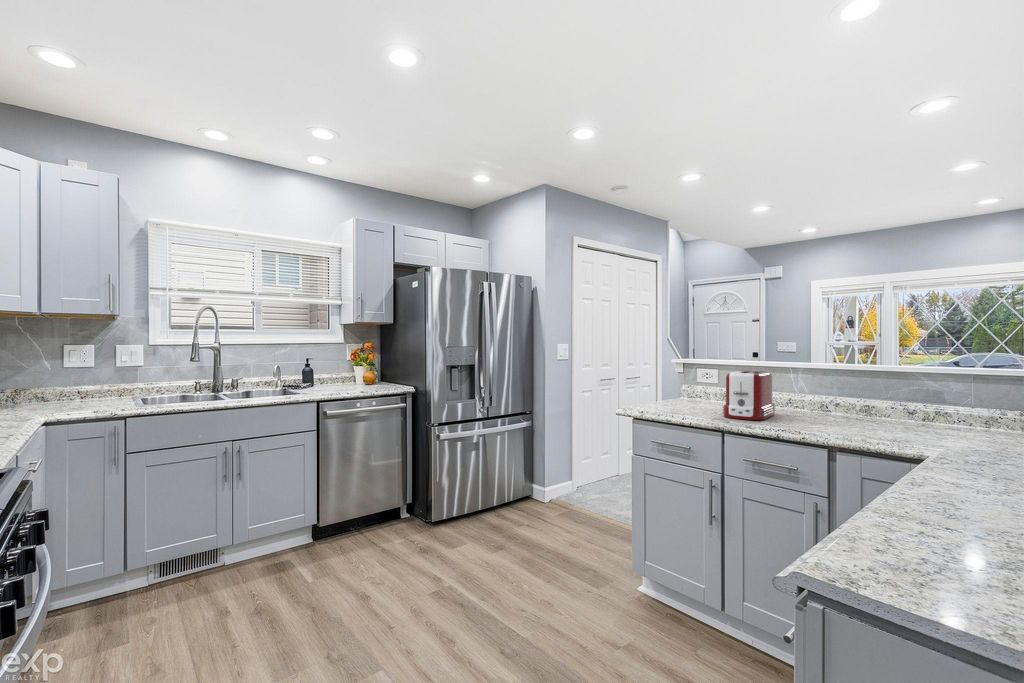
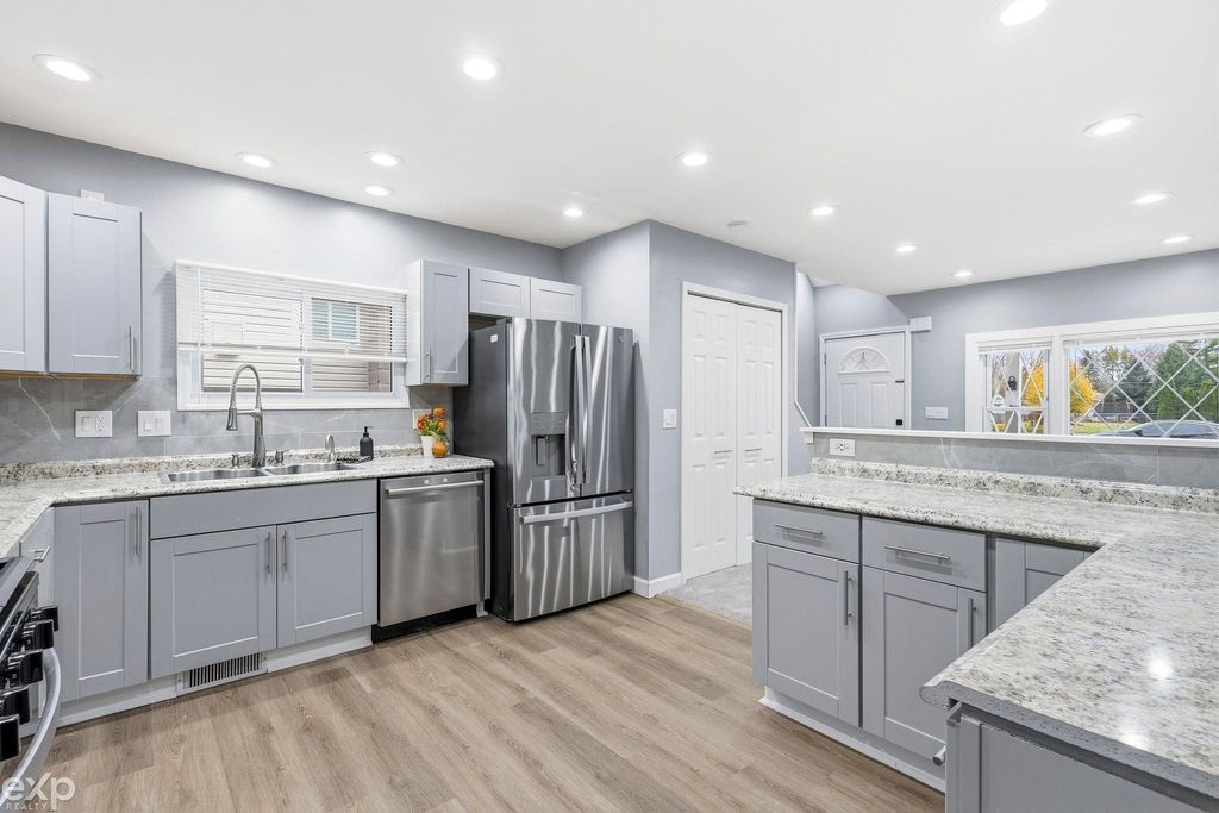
- toaster (749, 393)
